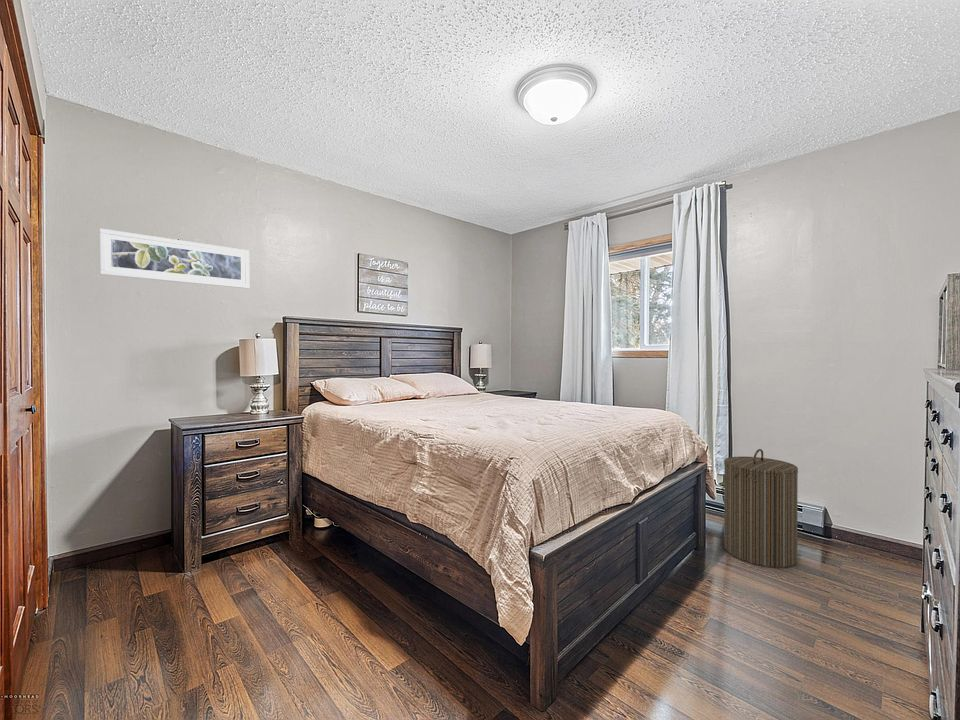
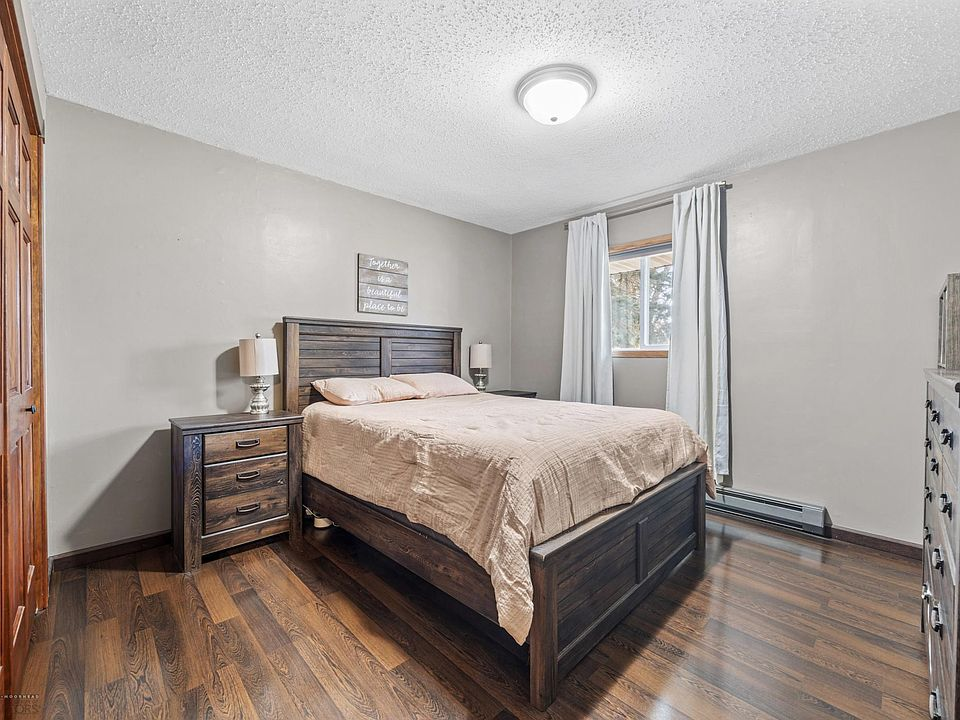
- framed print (181, 261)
- laundry hamper (759, 501)
